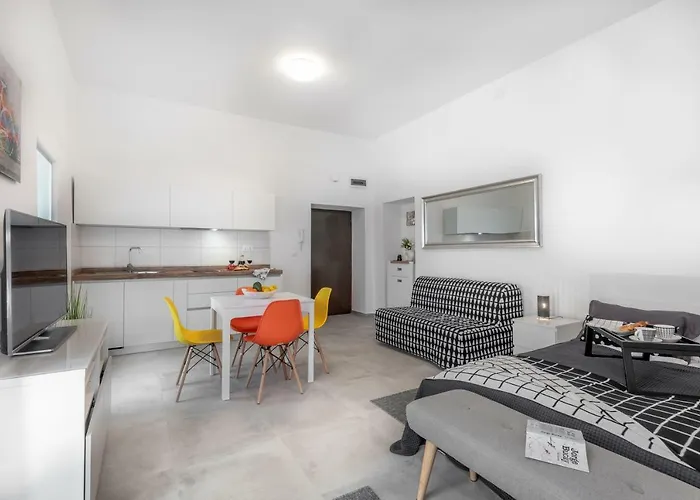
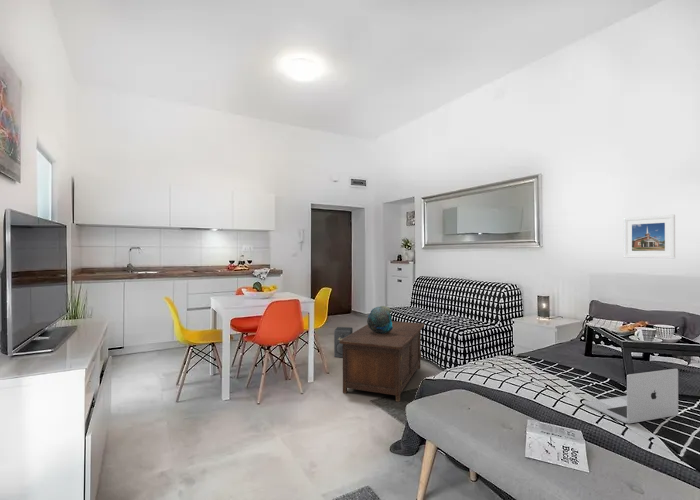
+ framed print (648, 237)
+ cabinet (386, 355)
+ decorative bowl (379, 319)
+ speaker (342, 344)
+ laptop (629, 387)
